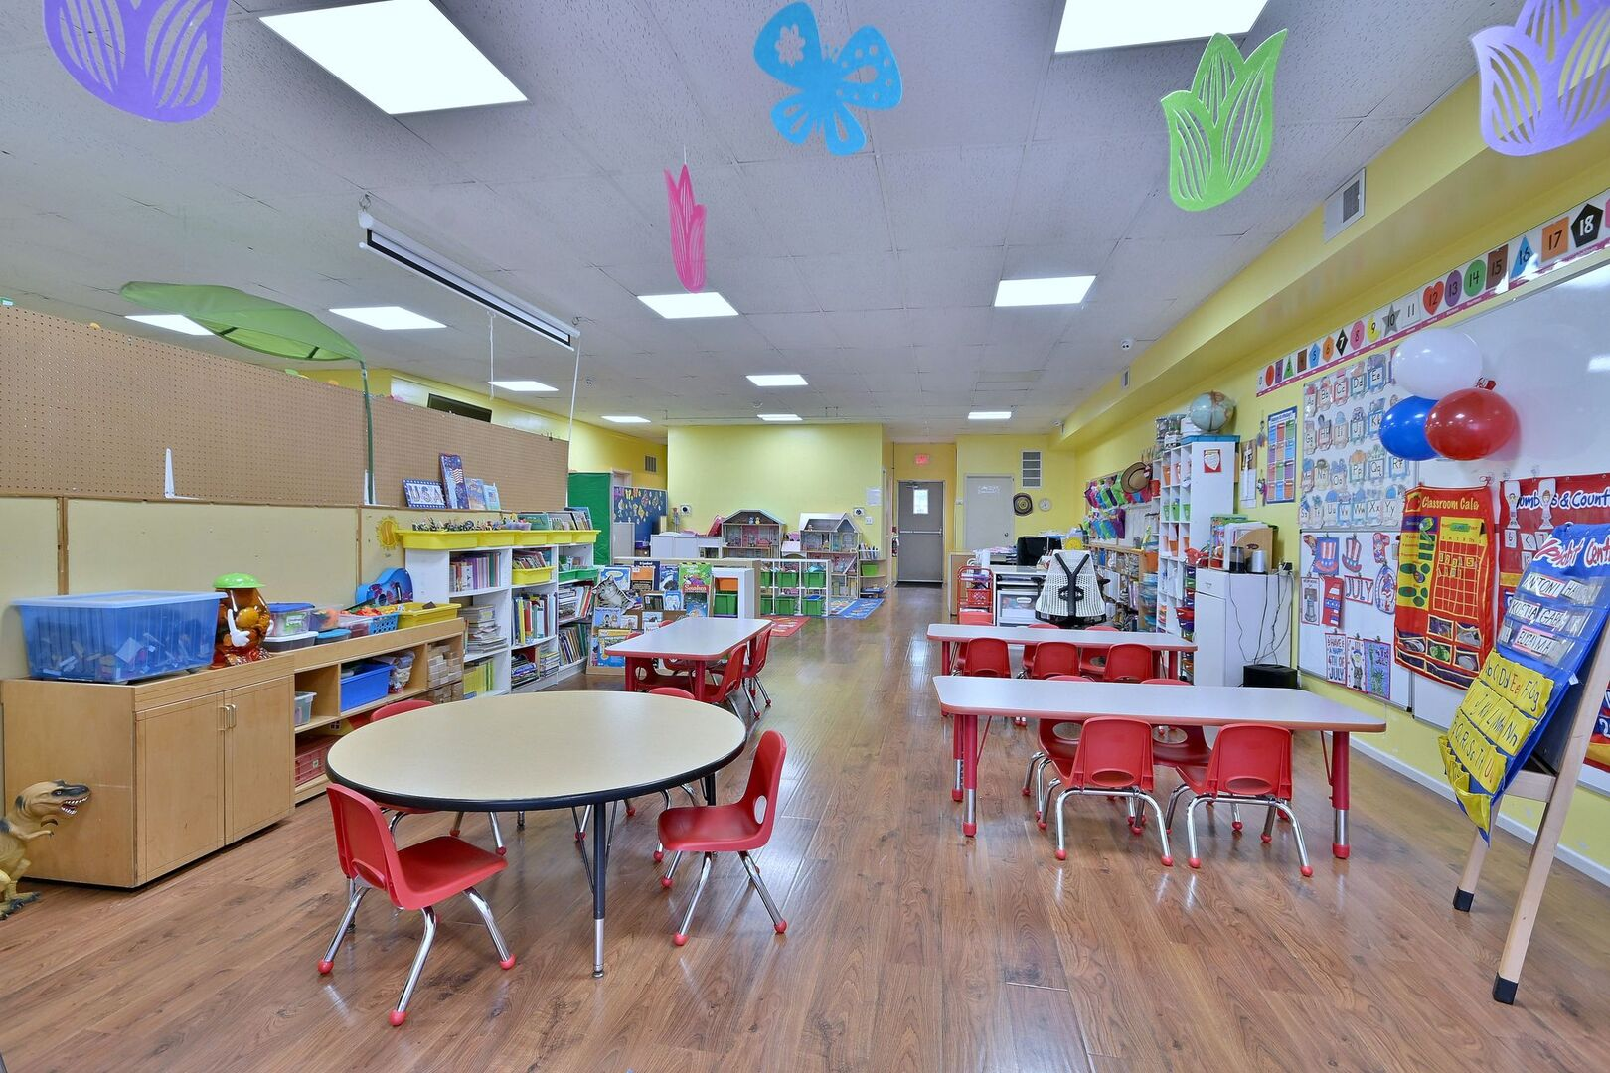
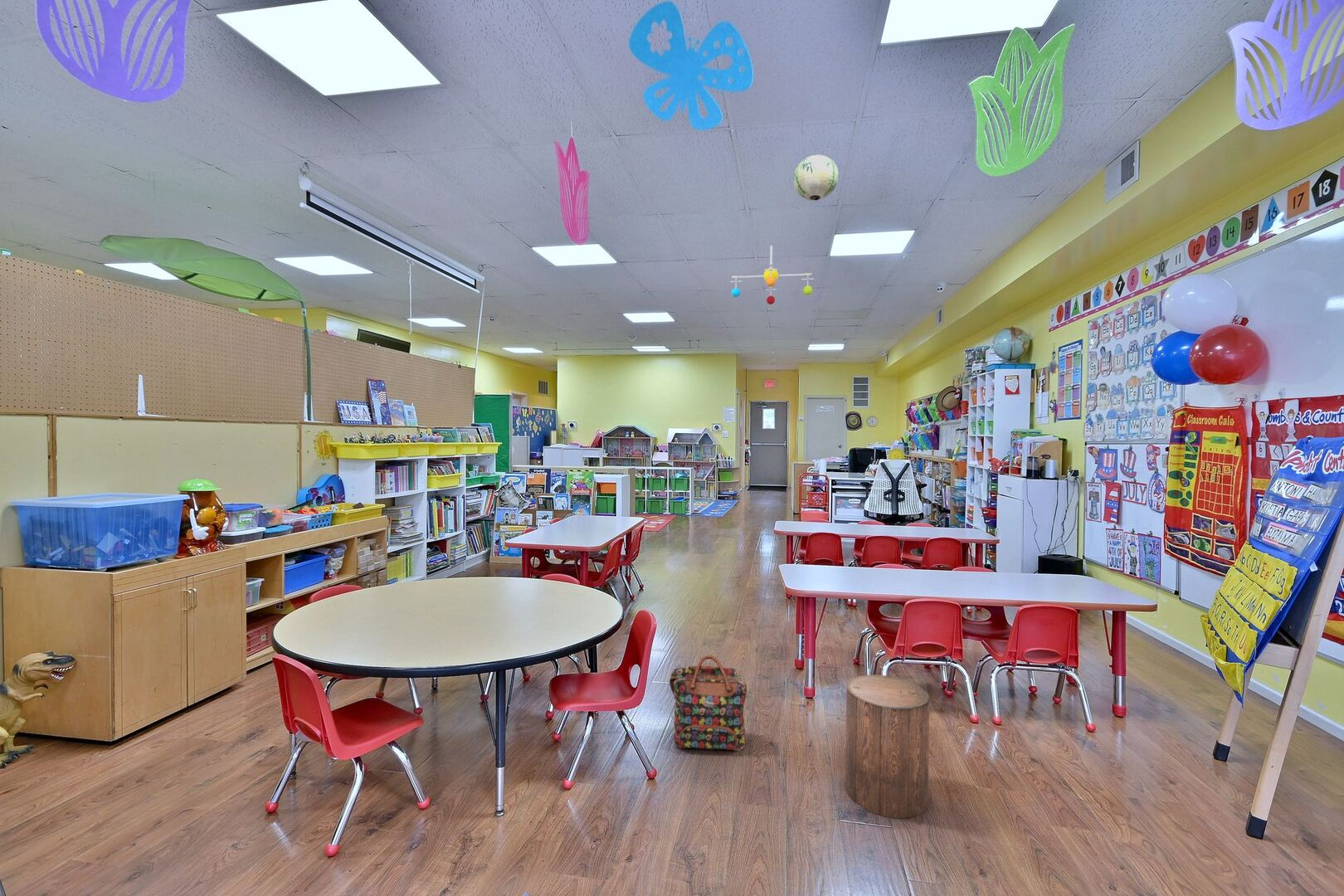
+ stool (886, 742)
+ paper lantern (816, 178)
+ mobile (772, 270)
+ backpack (707, 697)
